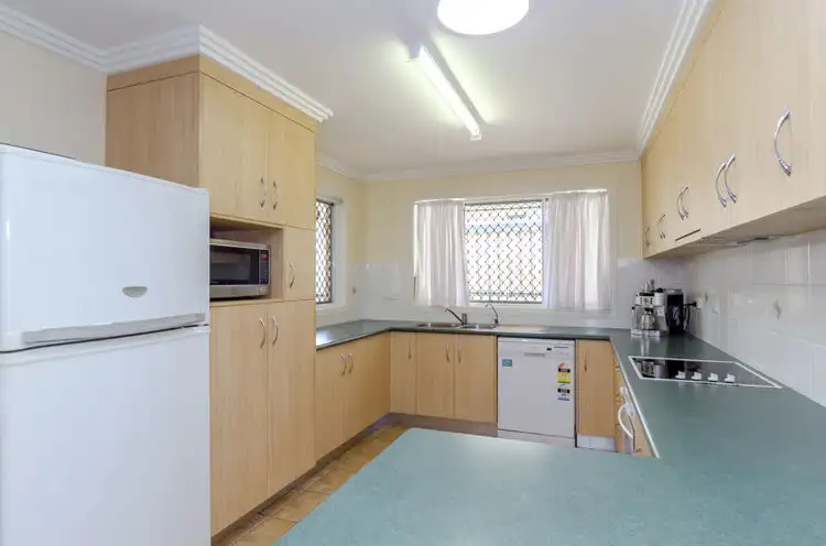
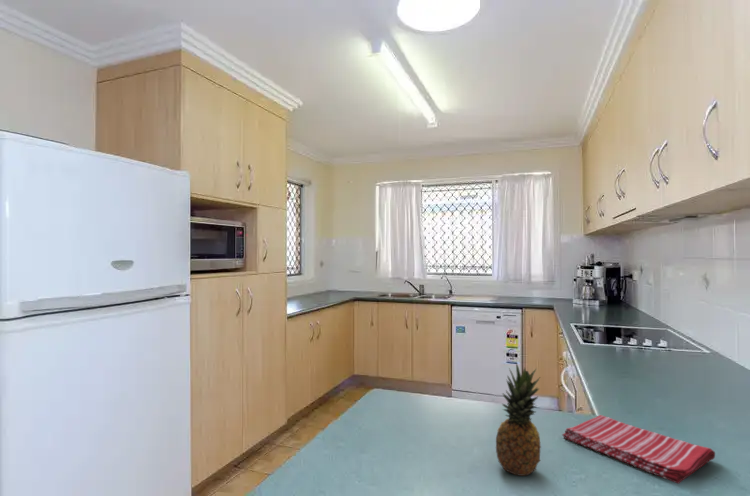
+ dish towel (635, 442)
+ fruit (518, 415)
